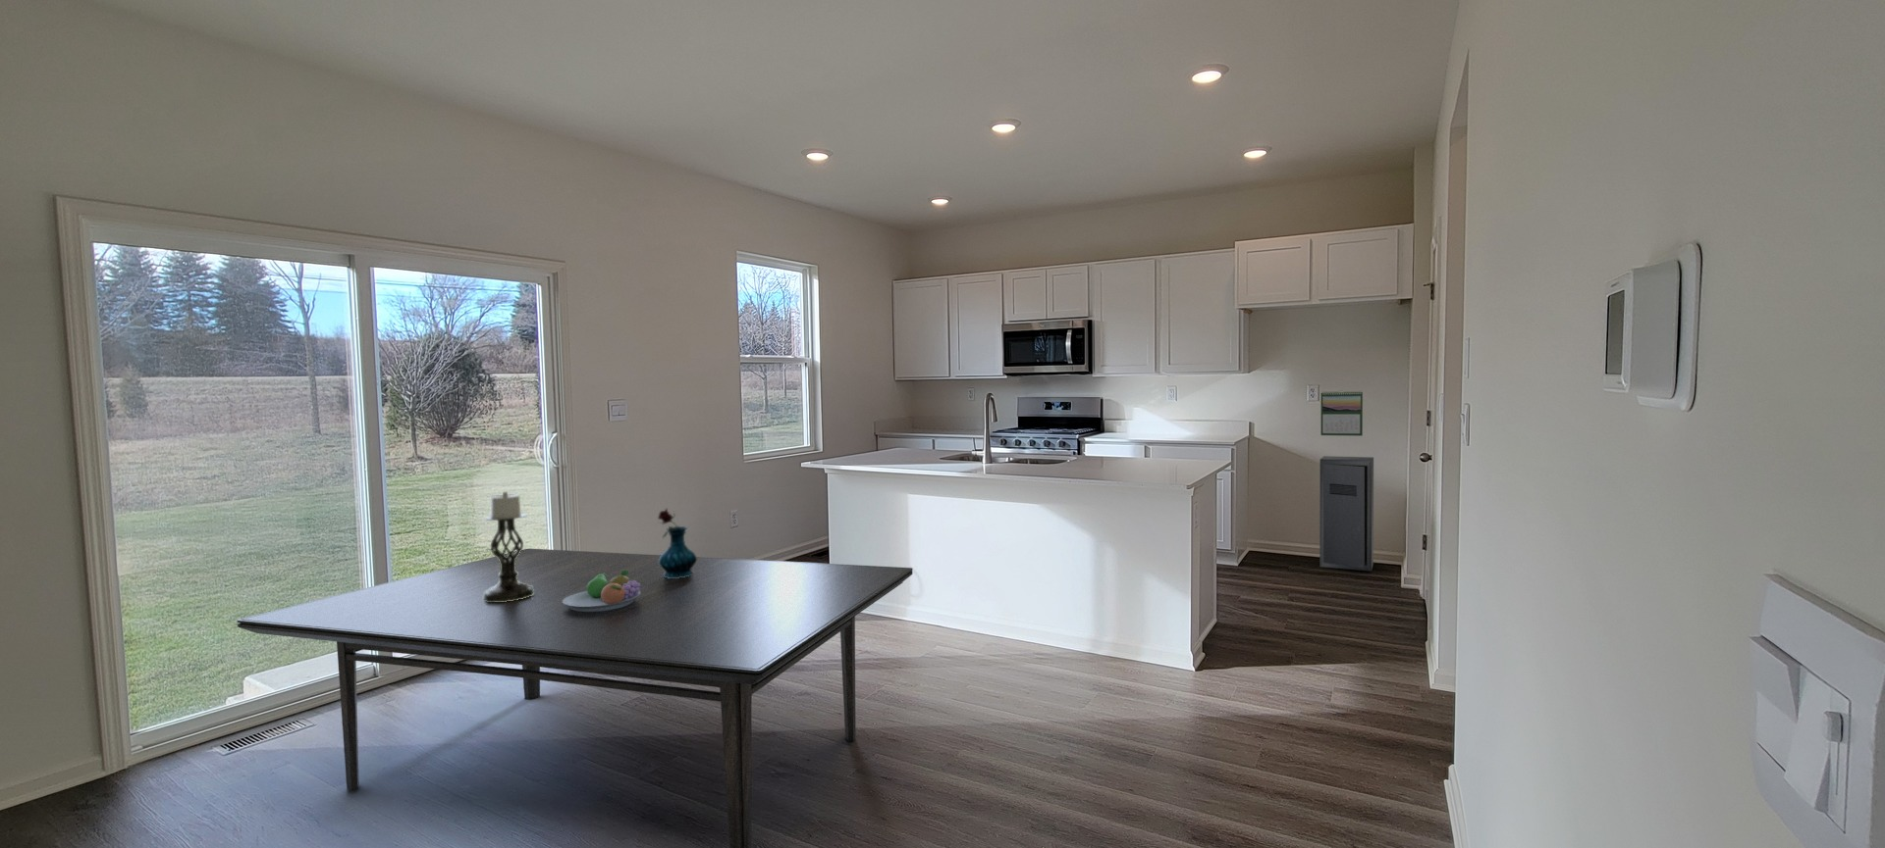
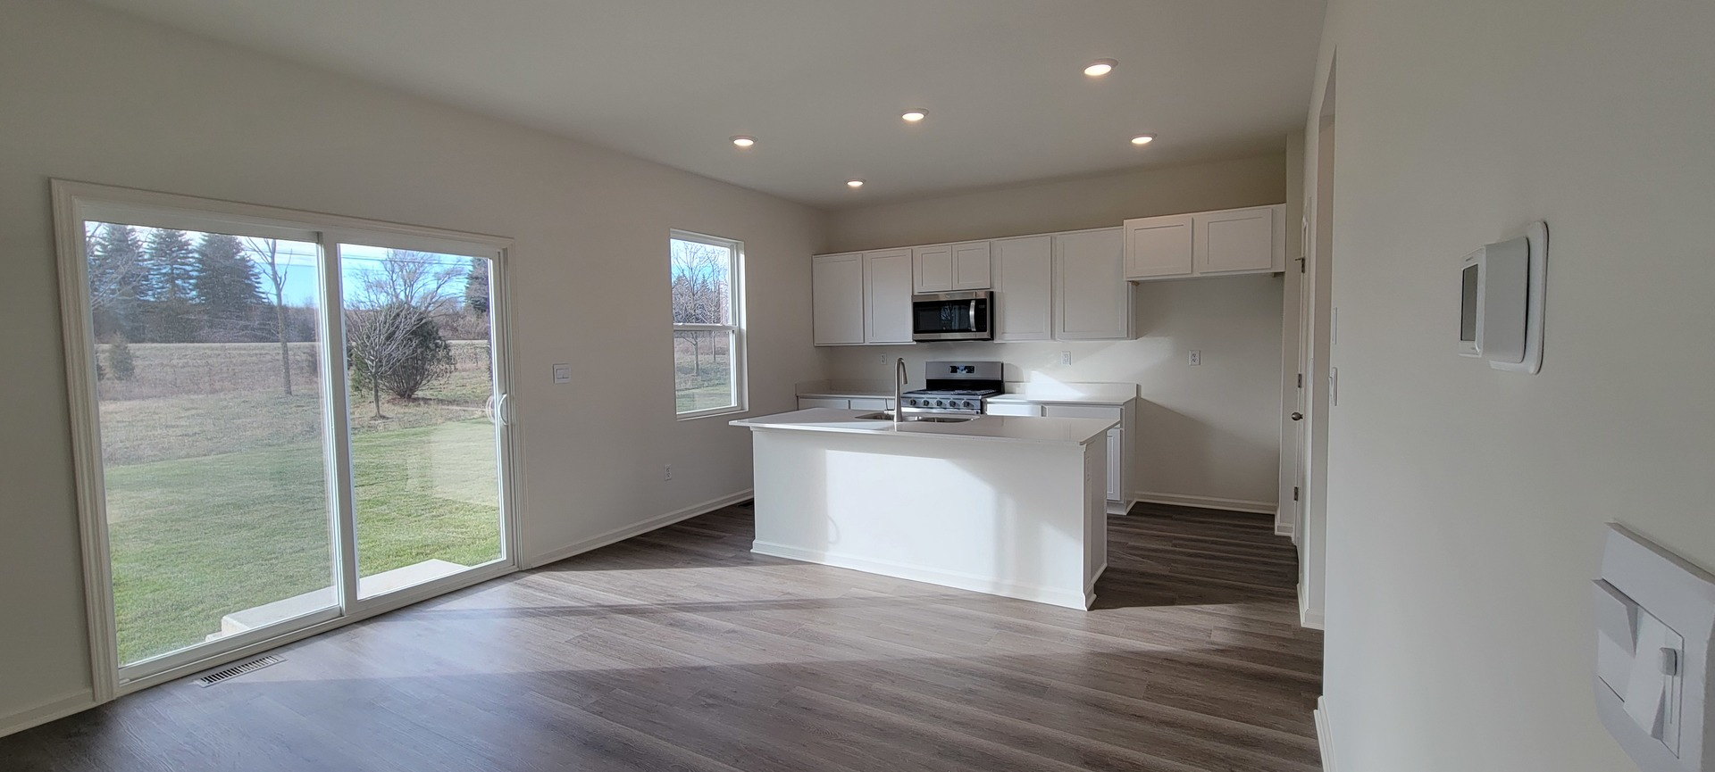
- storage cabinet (1346, 513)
- dining table (612, 675)
- calendar (1342, 413)
- candle holder (506, 543)
- fruit bowl (602, 589)
- vase (676, 542)
